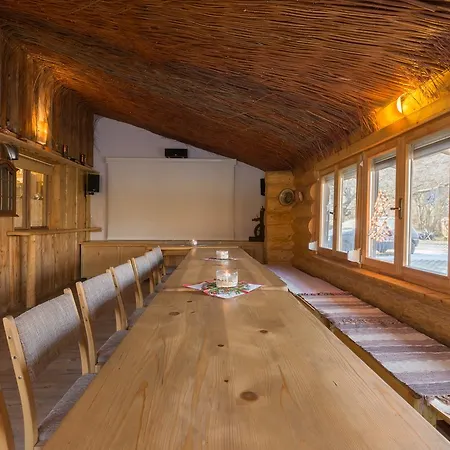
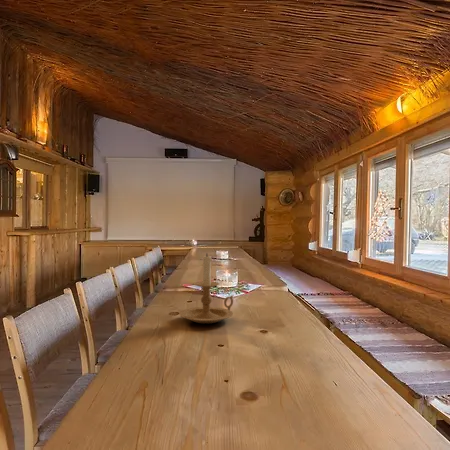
+ candle holder (206, 286)
